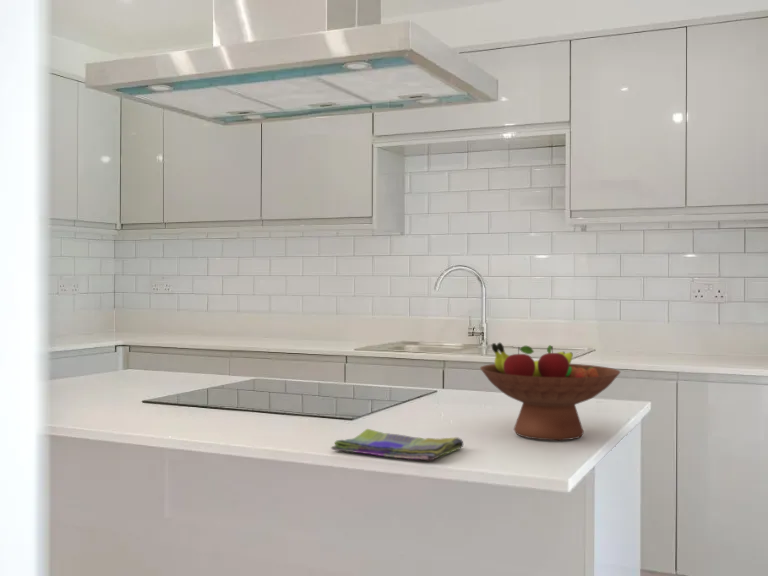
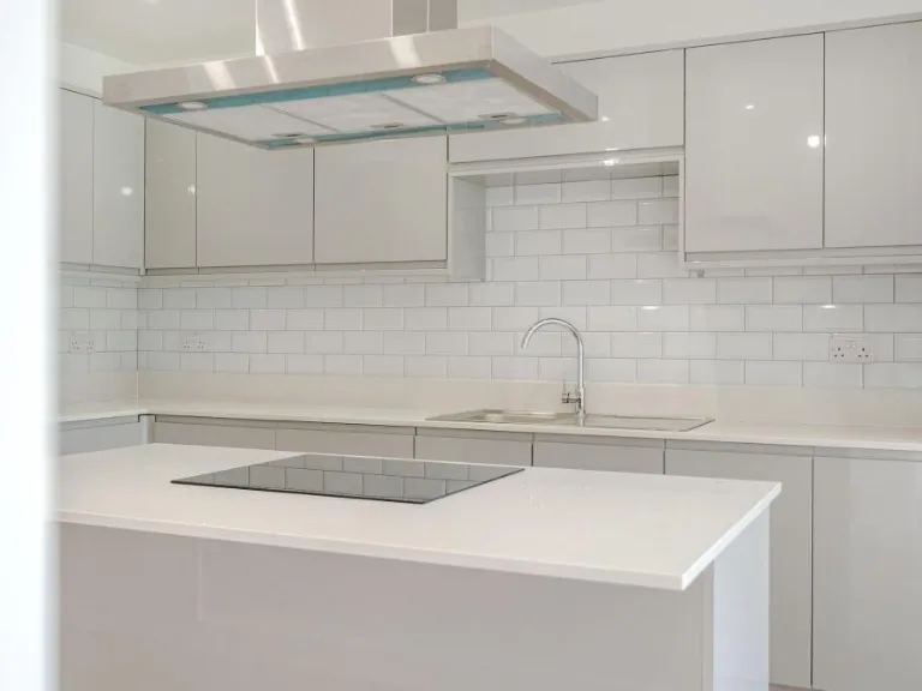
- fruit bowl (549, 389)
- dish towel (399, 443)
